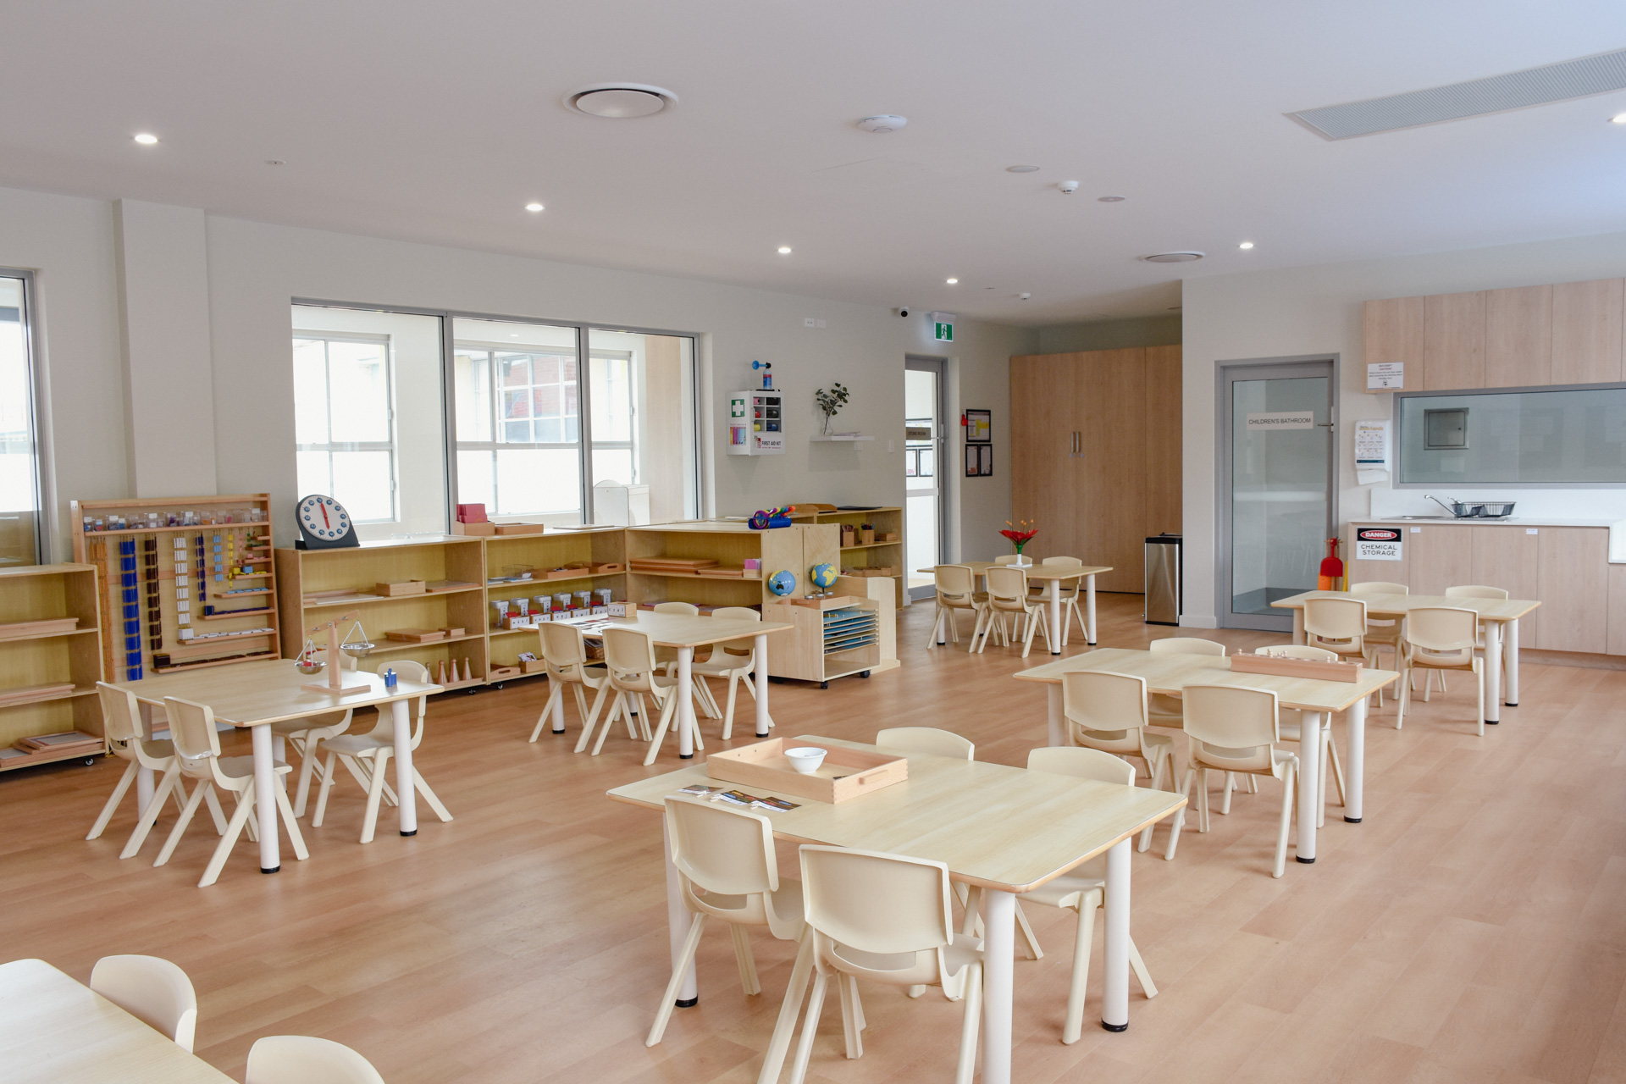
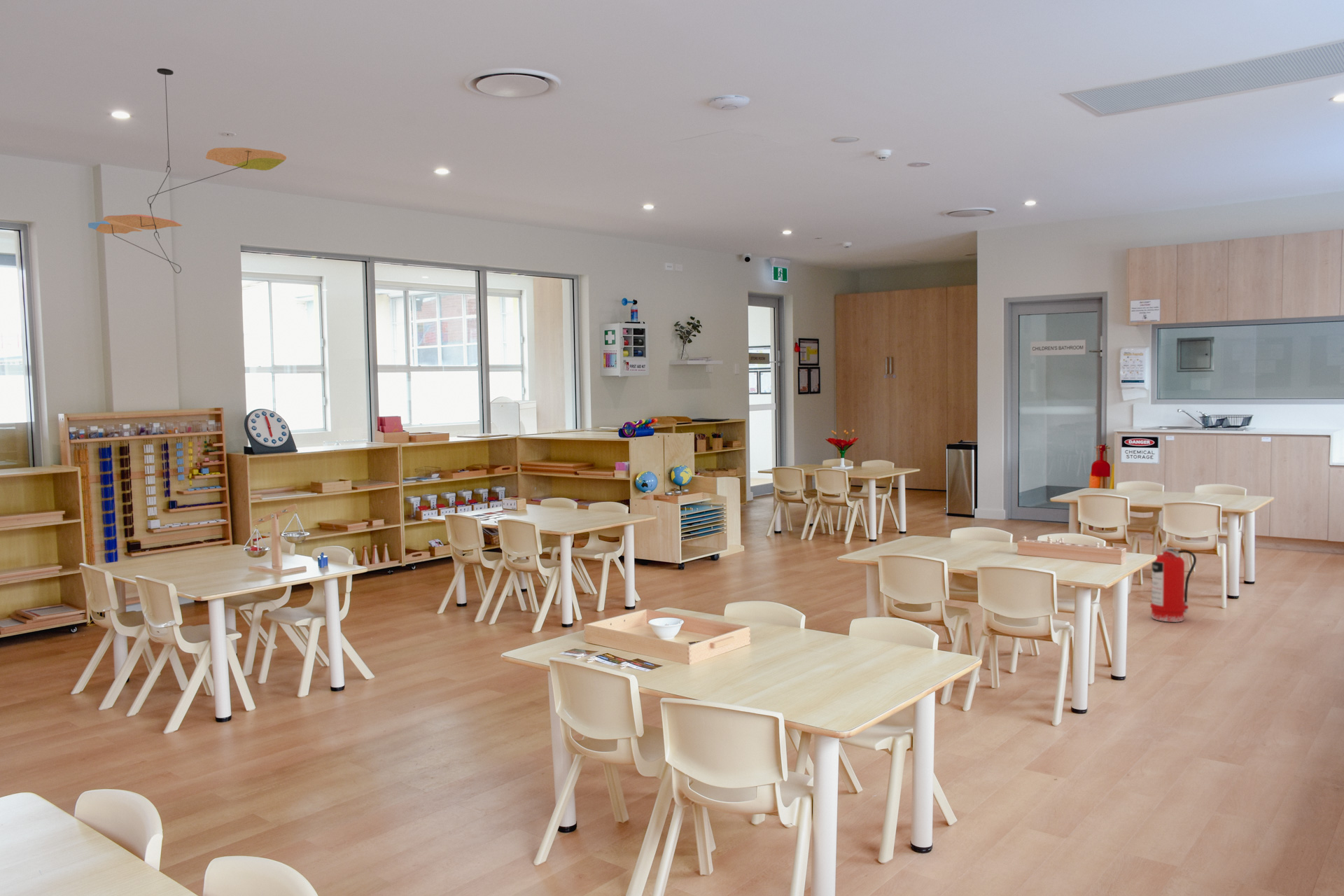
+ ceiling mobile (190, 183)
+ fire extinguisher (1175, 582)
